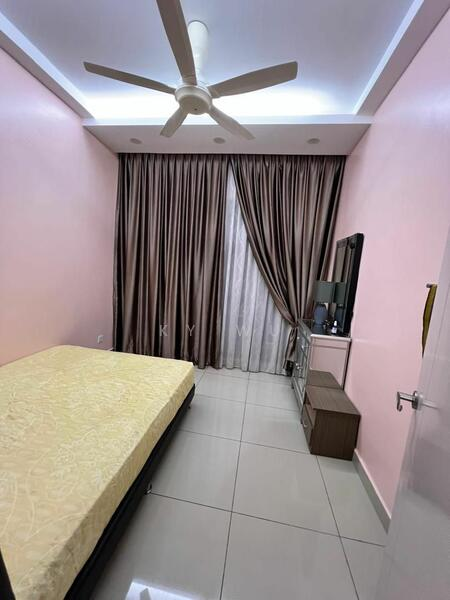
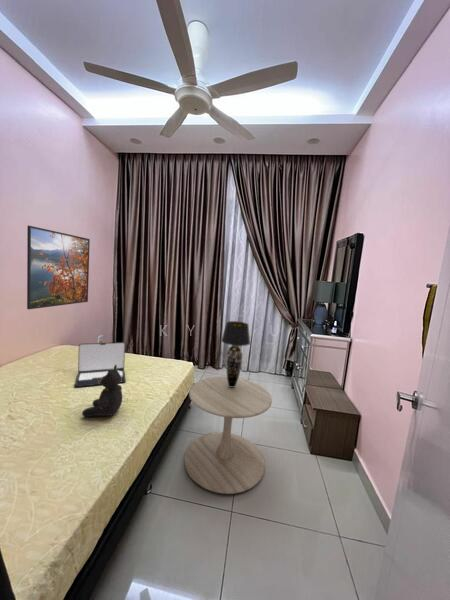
+ side table (227, 426)
+ laptop (102, 363)
+ teddy bear (104, 389)
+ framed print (62, 269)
+ table lamp (234, 354)
